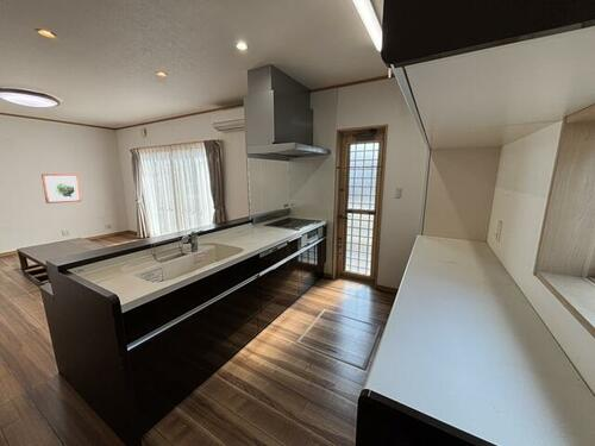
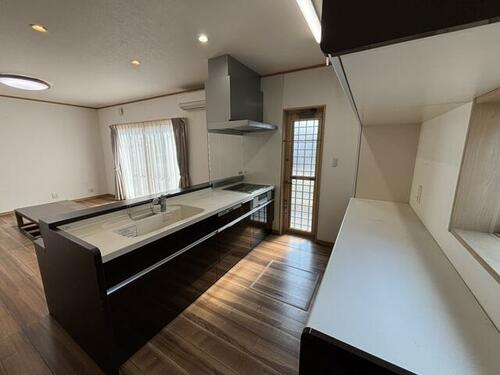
- wall art (62, 188)
